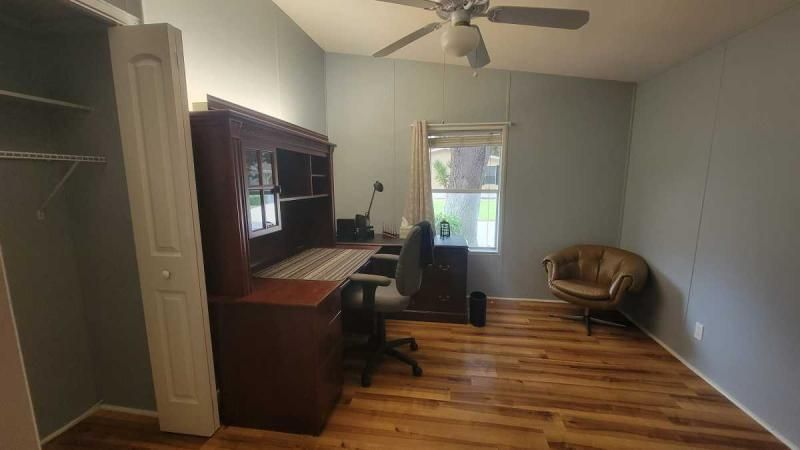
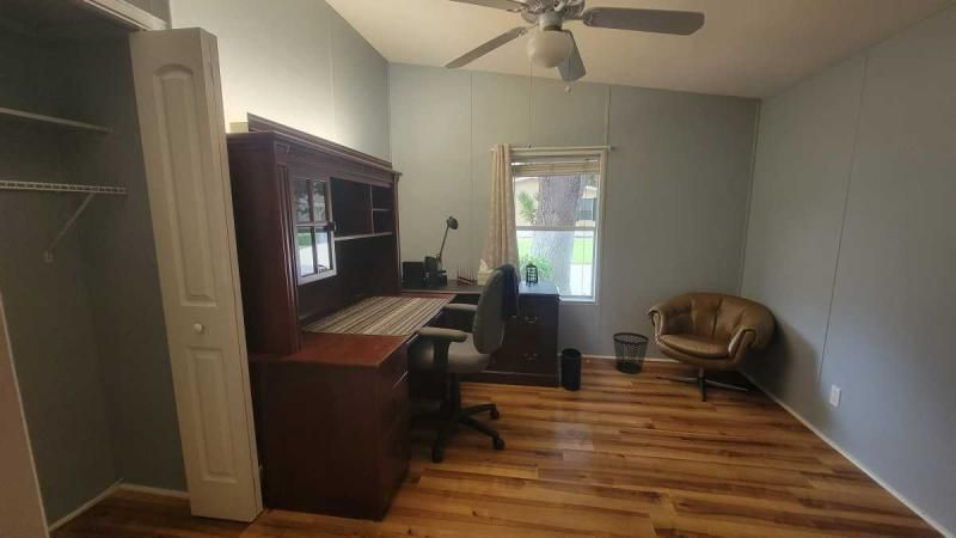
+ wastebasket (630, 353)
